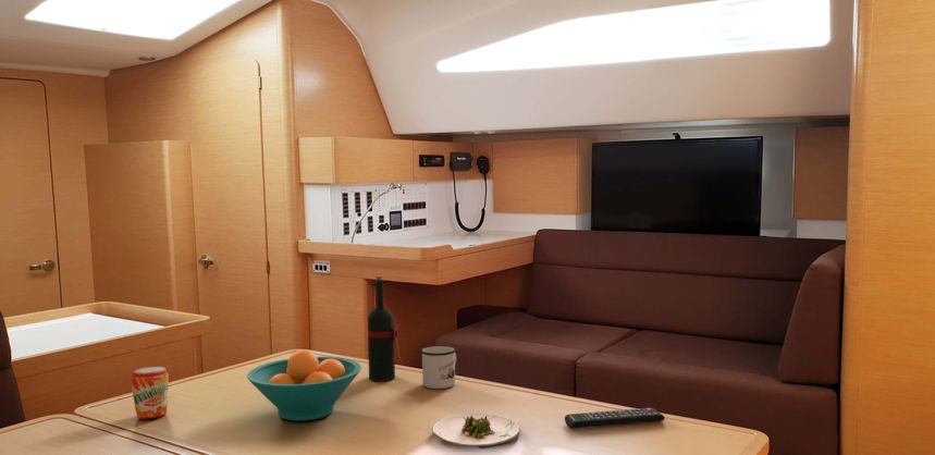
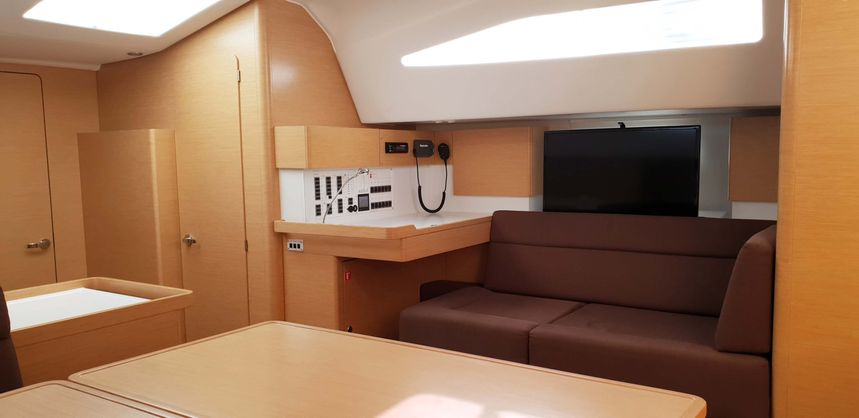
- remote control (614, 418)
- salad plate (477, 423)
- fruit bowl (305, 381)
- wine bottle (384, 327)
- beverage can (150, 392)
- mug (442, 365)
